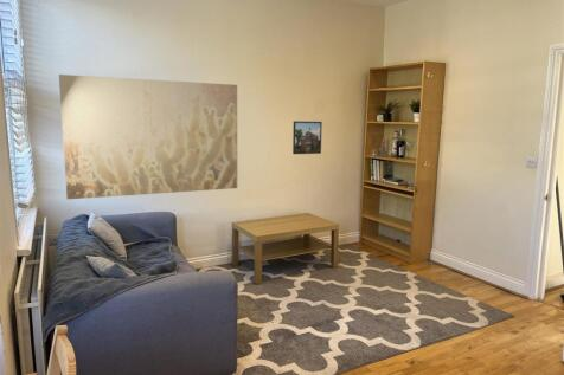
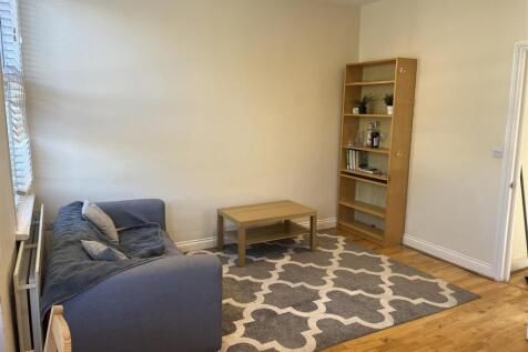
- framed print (307, 137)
- wall art (158, 137)
